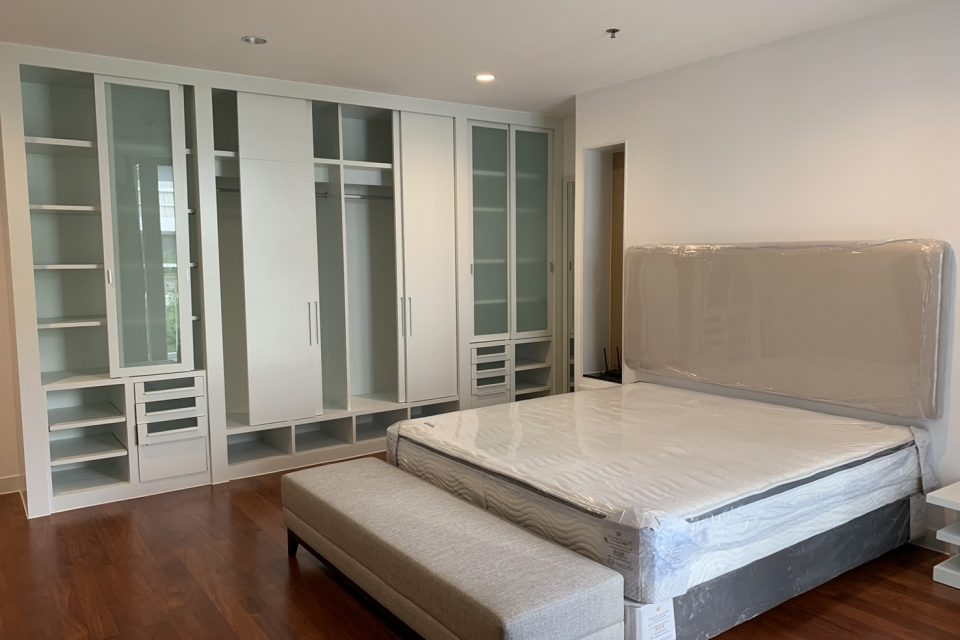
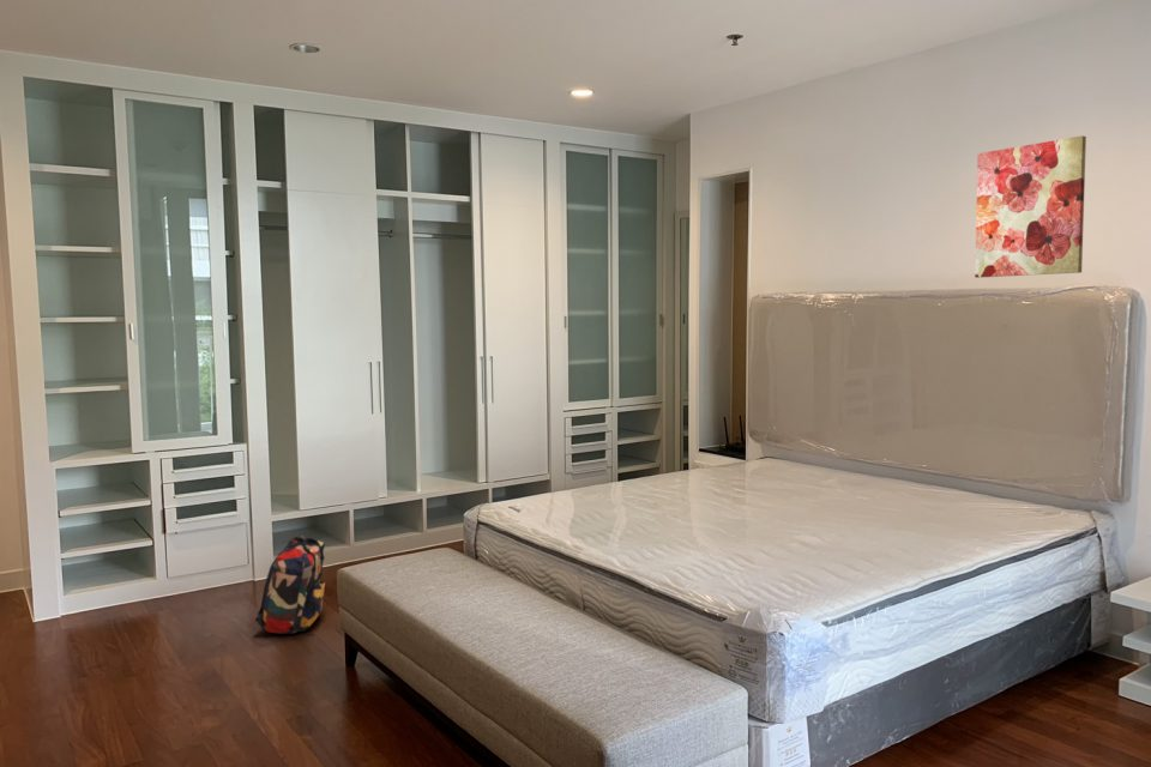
+ backpack (290, 580)
+ wall art (1028, 210)
